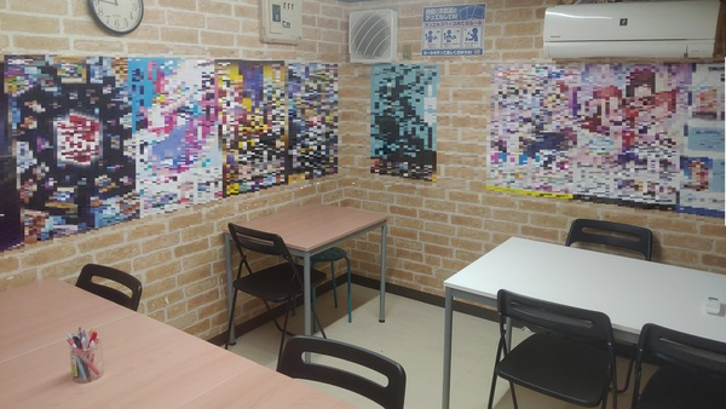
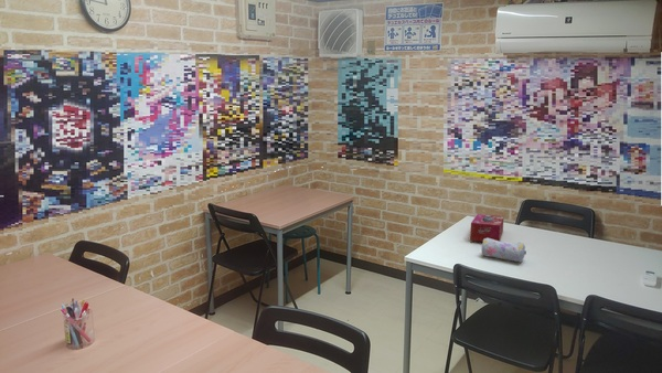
+ tissue box (487, 227)
+ pencil case (503, 249)
